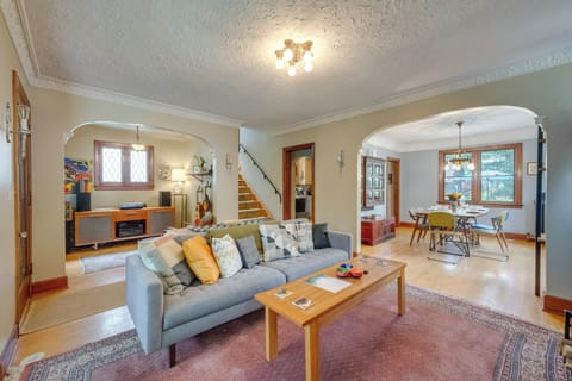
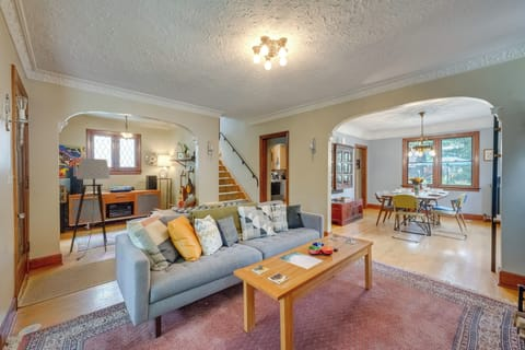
+ floor lamp (93, 205)
